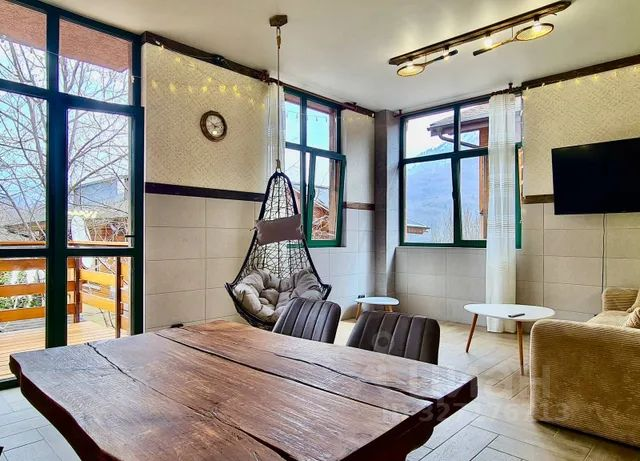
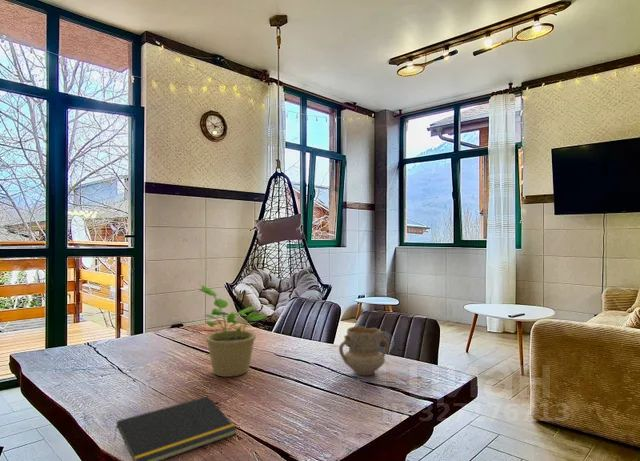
+ notepad (177, 427)
+ potted plant (231, 326)
+ mug (364, 350)
